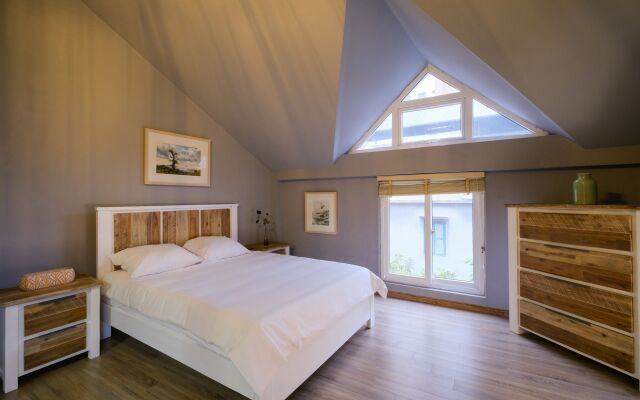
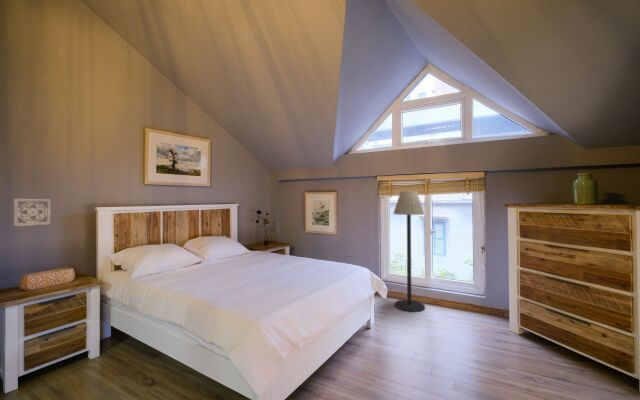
+ floor lamp (409, 248)
+ wall ornament (32, 211)
